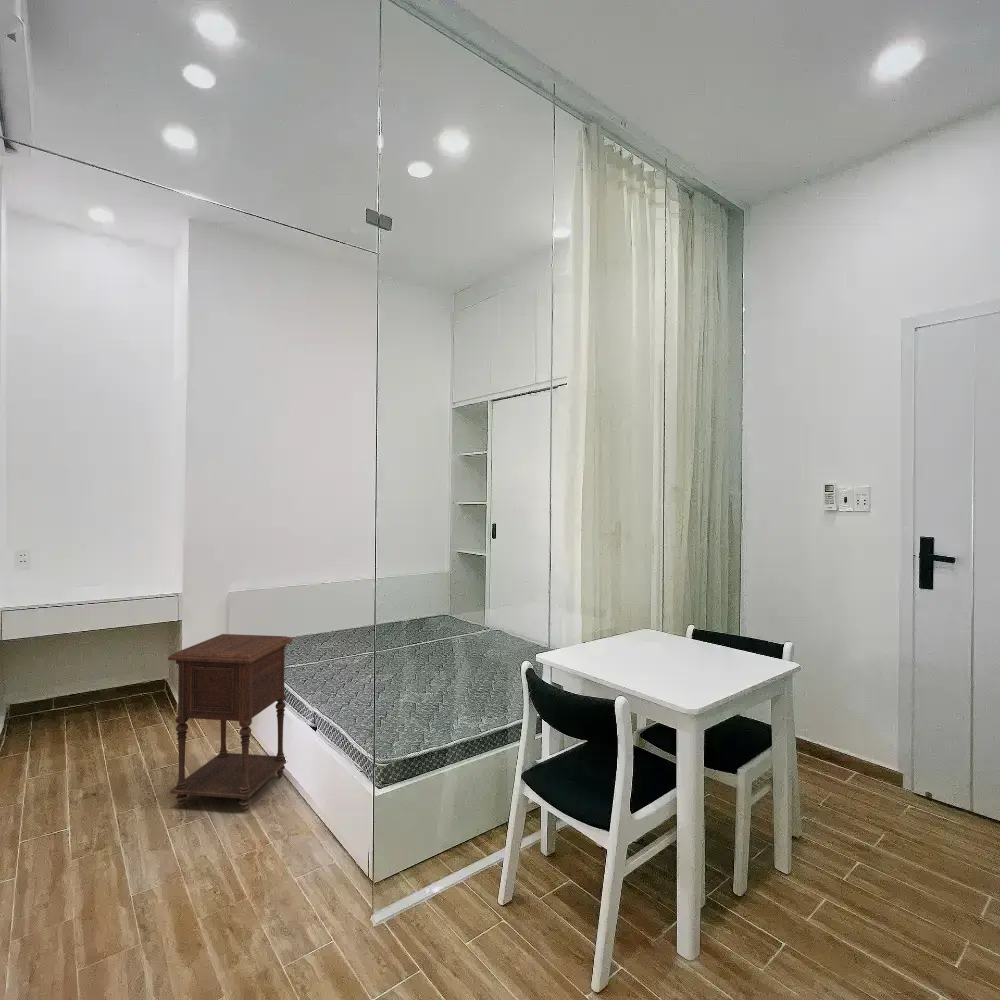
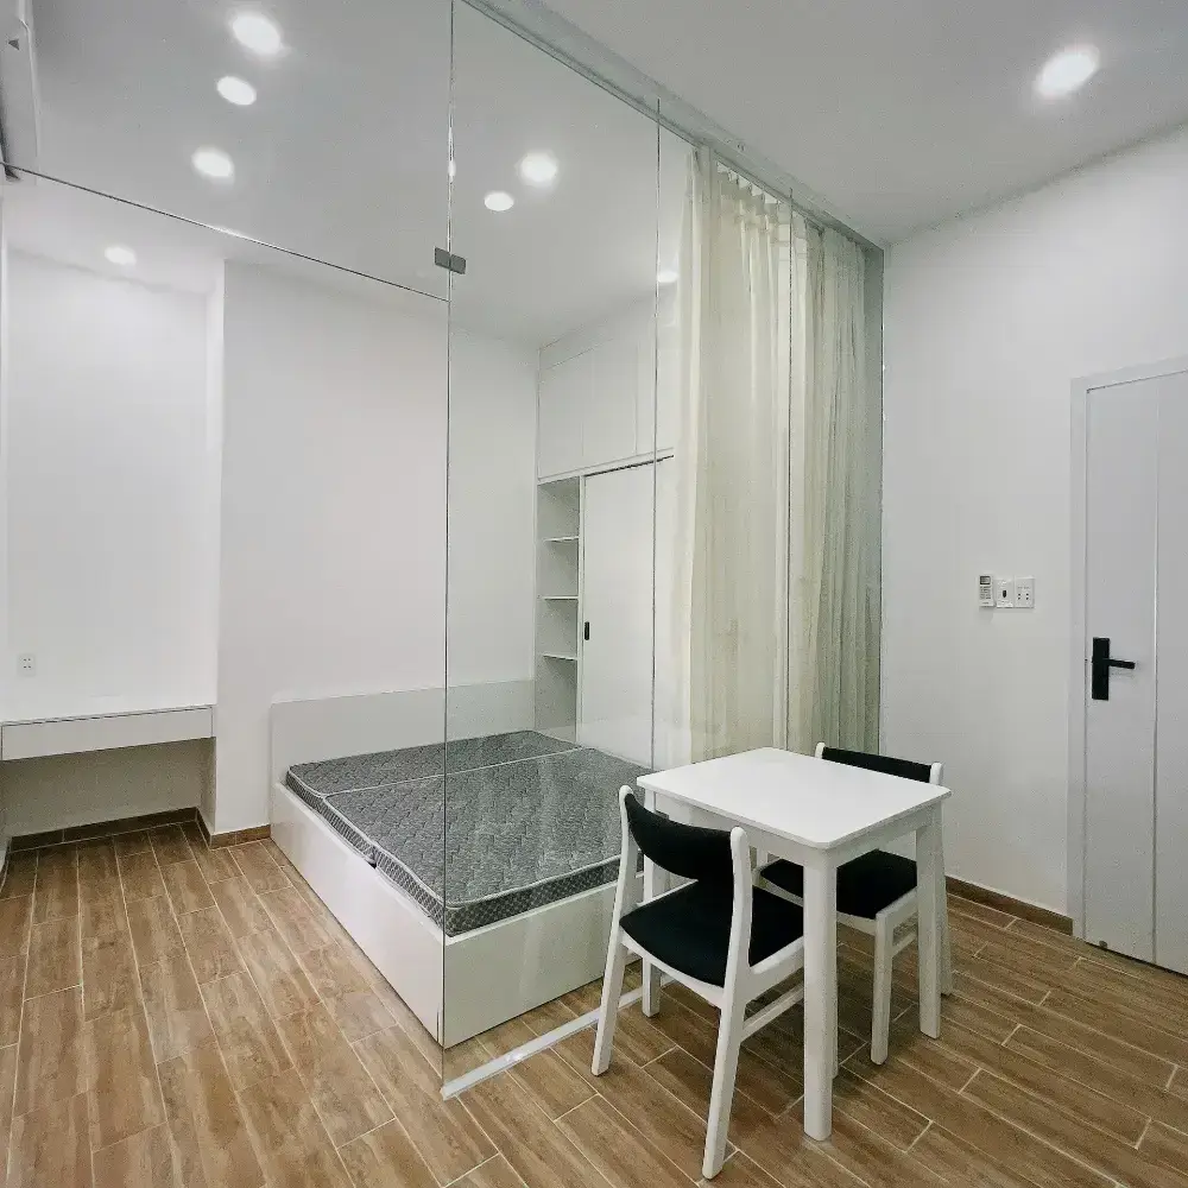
- nightstand (233, 717)
